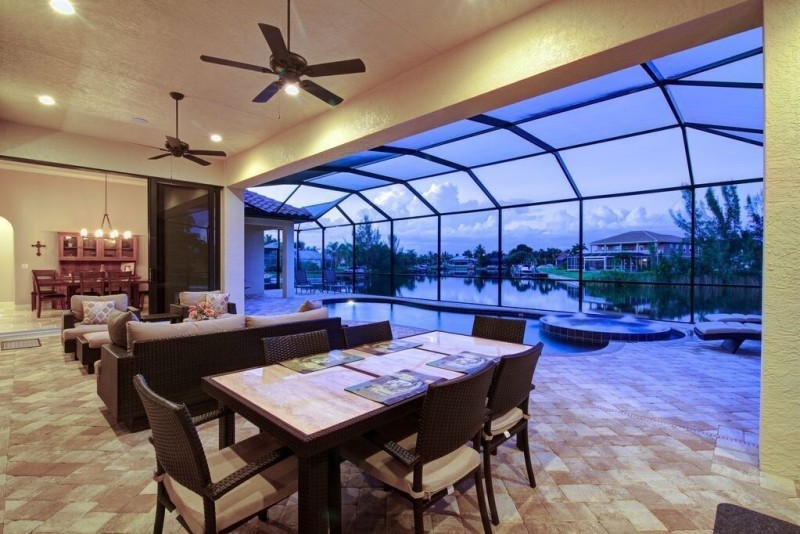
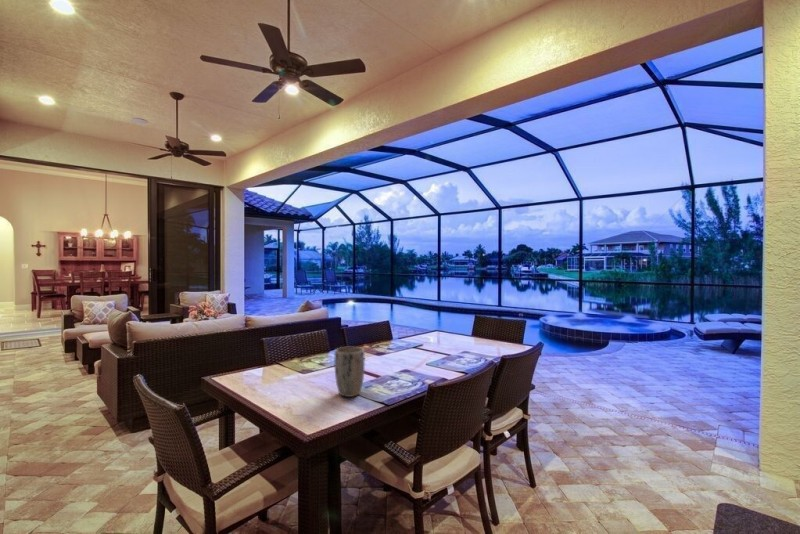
+ plant pot (349, 371)
